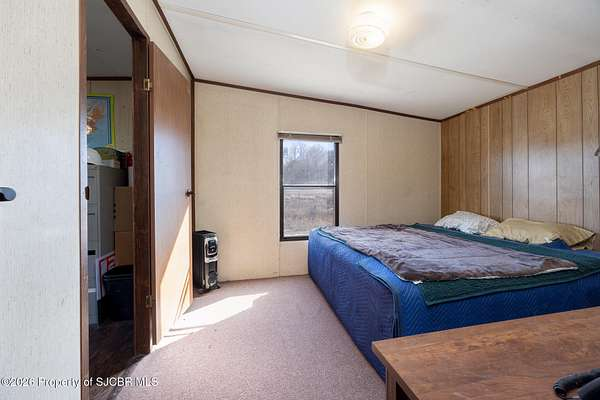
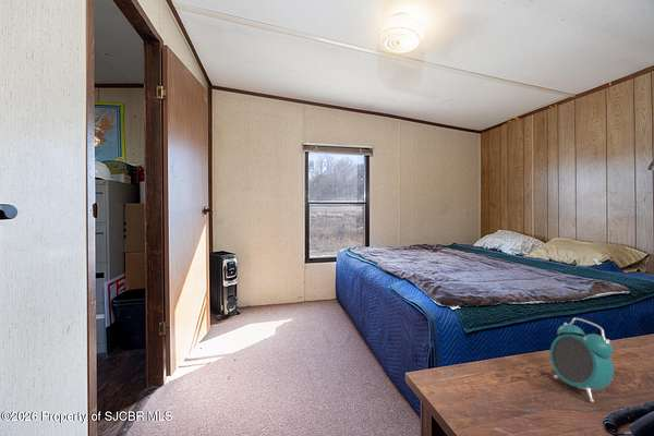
+ alarm clock (580, 354)
